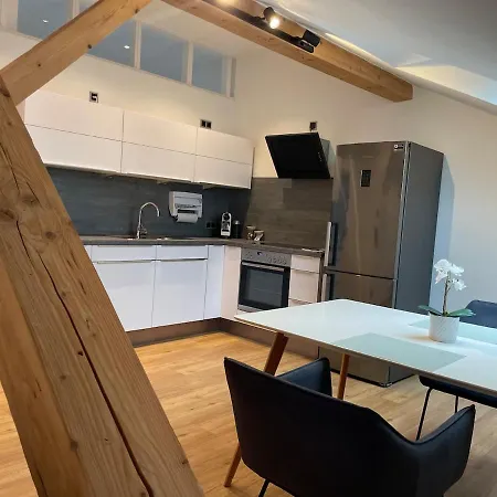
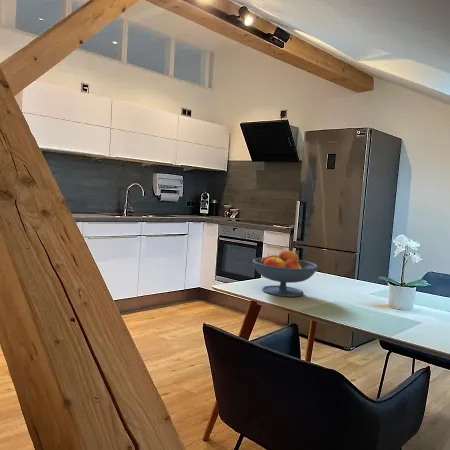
+ fruit bowl (284, 272)
